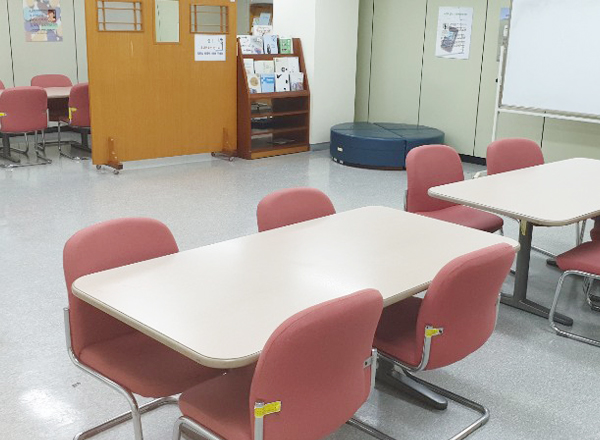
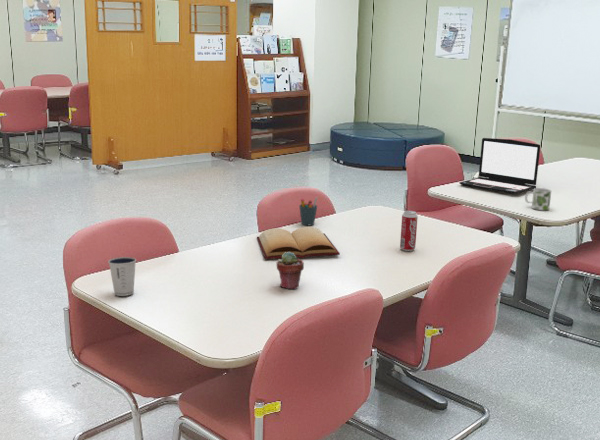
+ beverage can (408, 230)
+ potted succulent (289, 269)
+ laptop (498, 164)
+ dixie cup (122, 276)
+ bible (296, 241)
+ pen holder (307, 209)
+ mug (537, 198)
